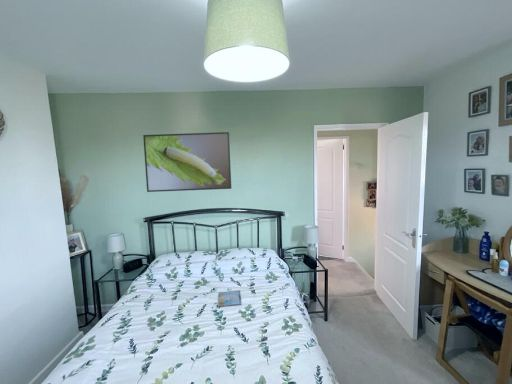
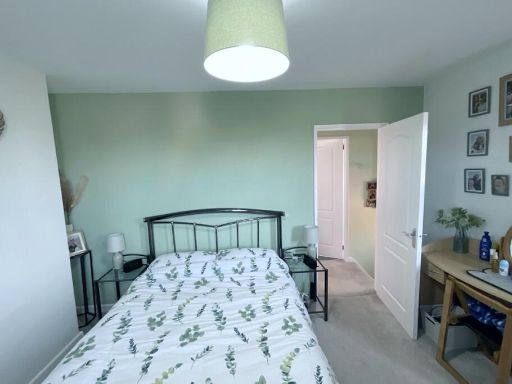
- book (229, 297)
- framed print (187, 162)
